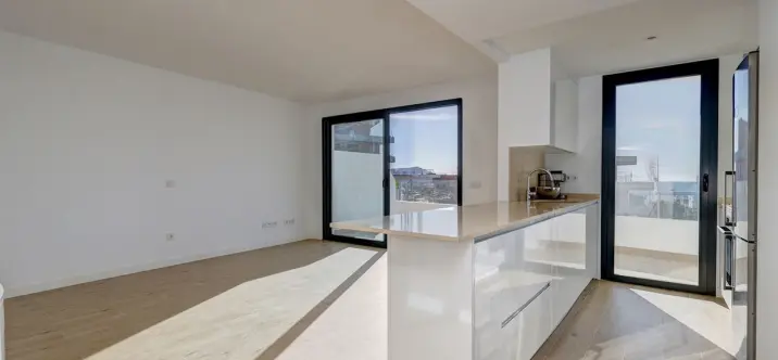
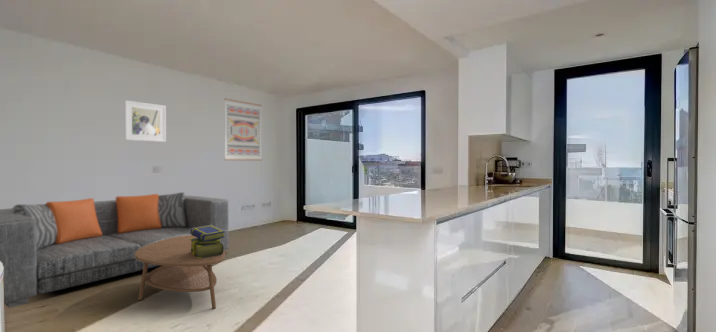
+ wall art (244, 131)
+ stack of books (207, 240)
+ sofa (116, 231)
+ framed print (146, 122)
+ coffee table (179, 270)
